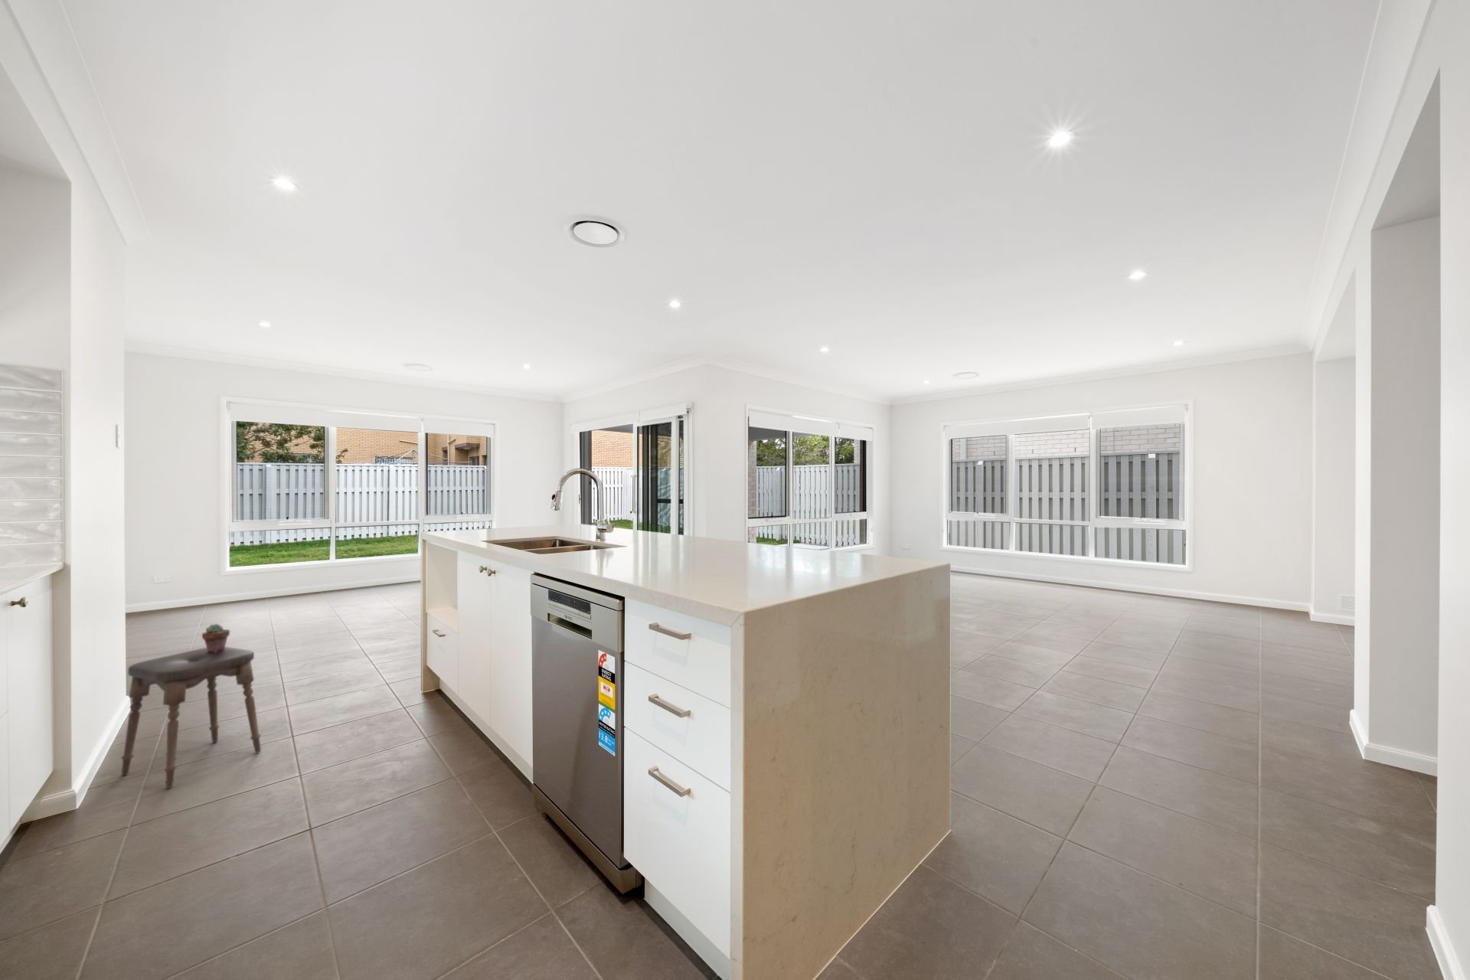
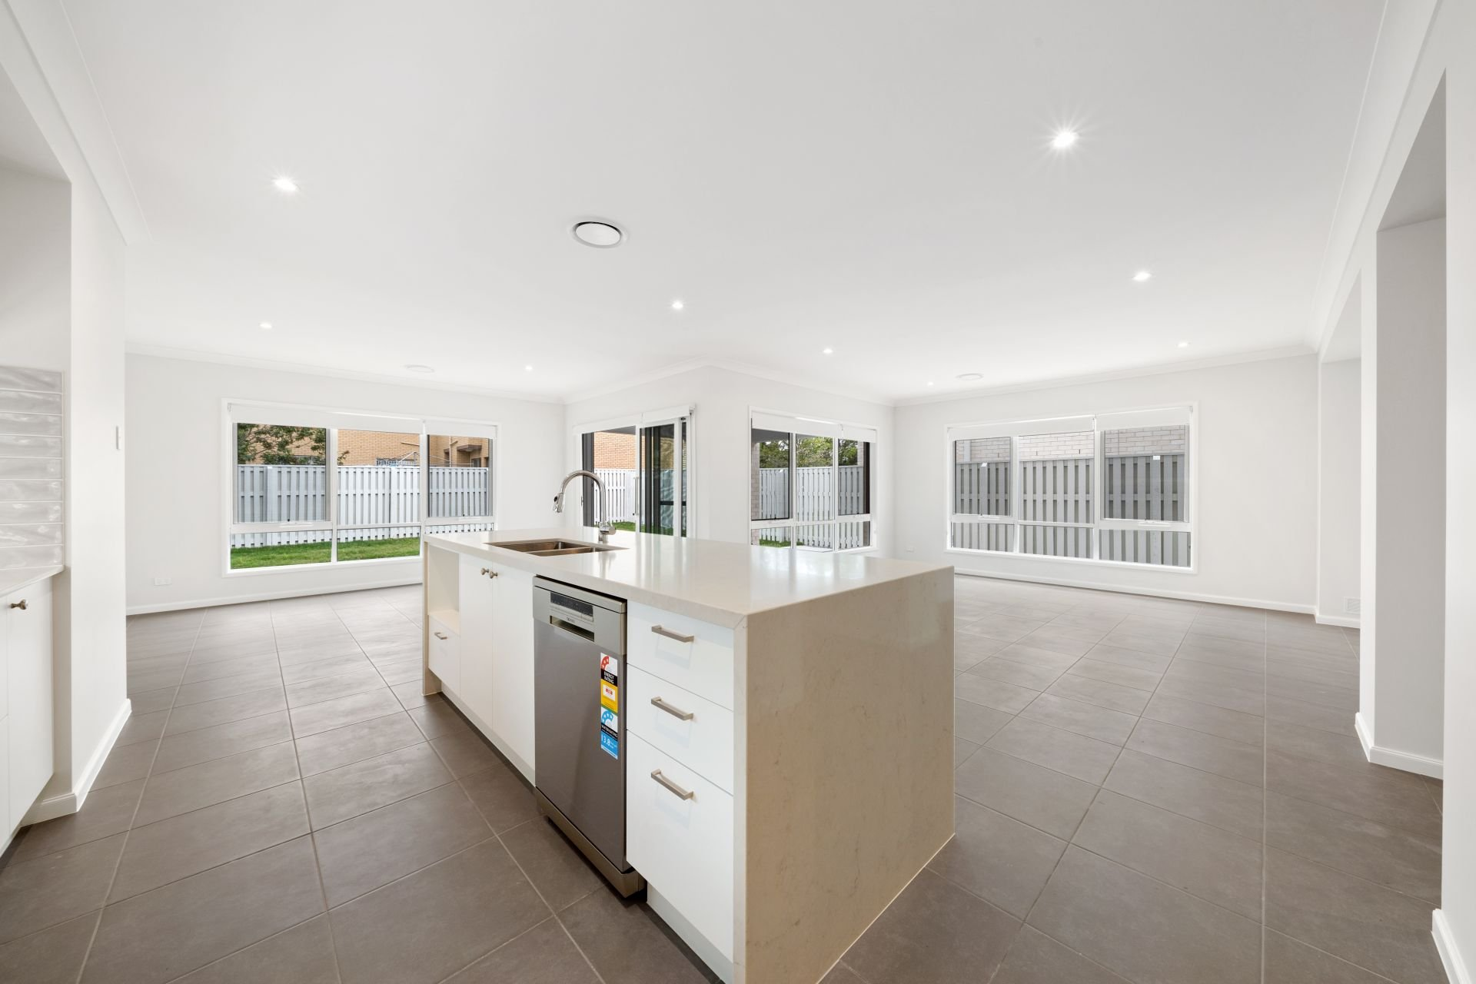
- potted succulent (215, 637)
- stool (185, 701)
